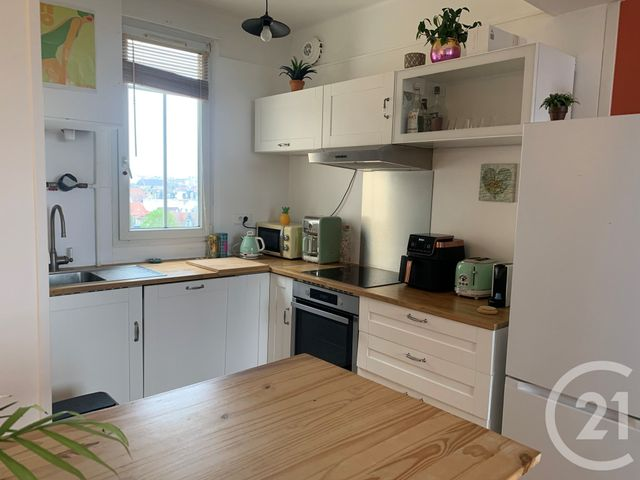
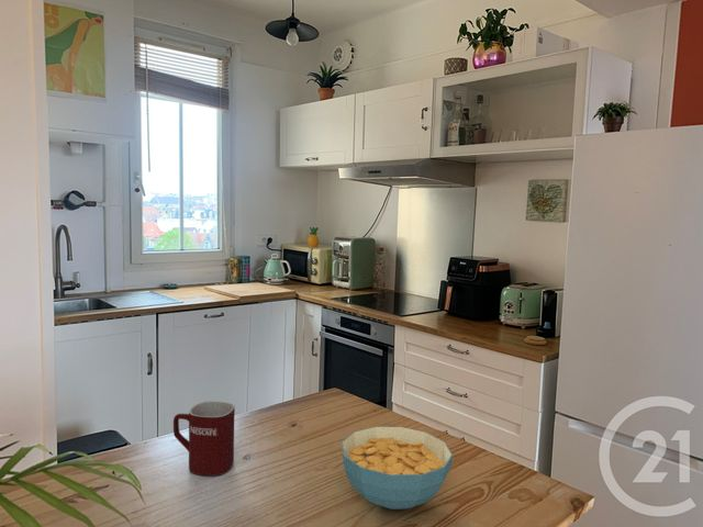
+ mug (202, 436)
+ cereal bowl (394, 474)
